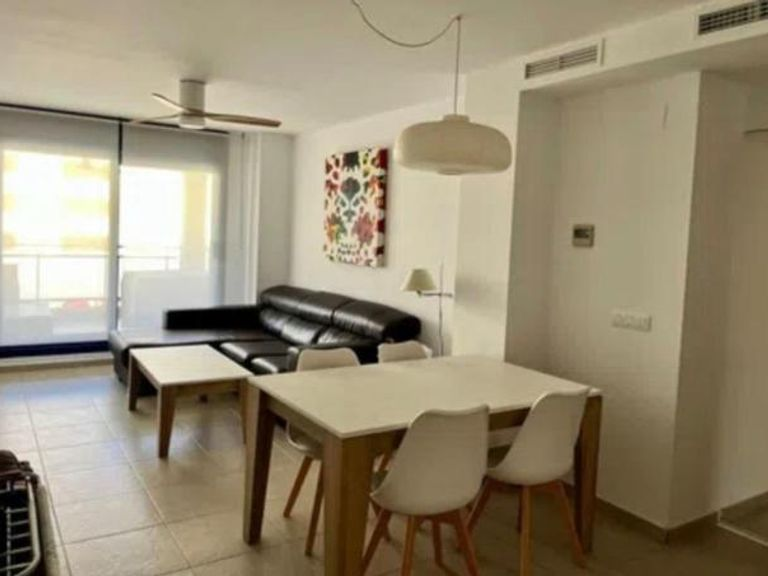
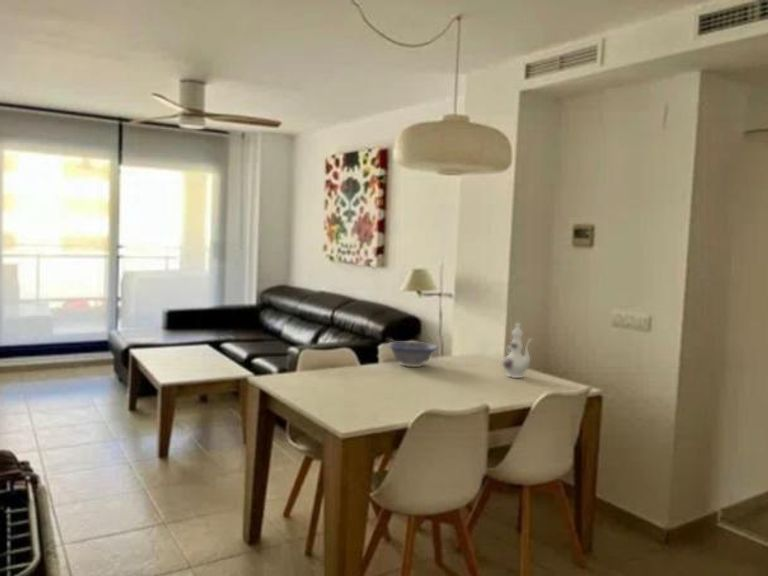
+ chinaware (519, 350)
+ decorative bowl (412, 355)
